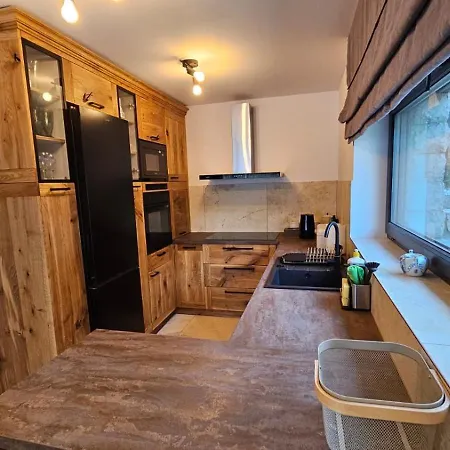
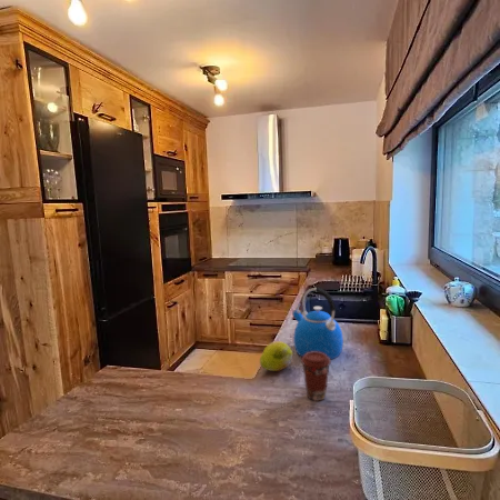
+ coffee cup (316, 376)
+ kettle (313, 318)
+ fruit (277, 356)
